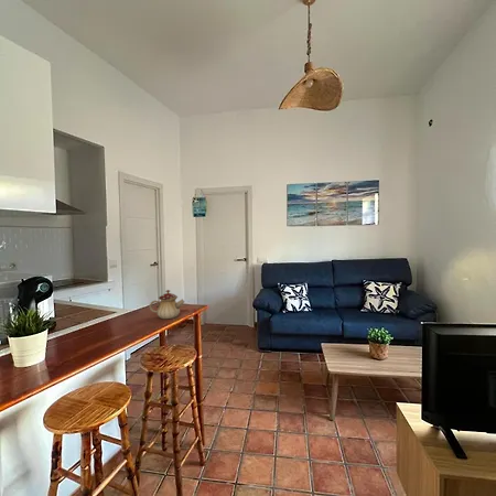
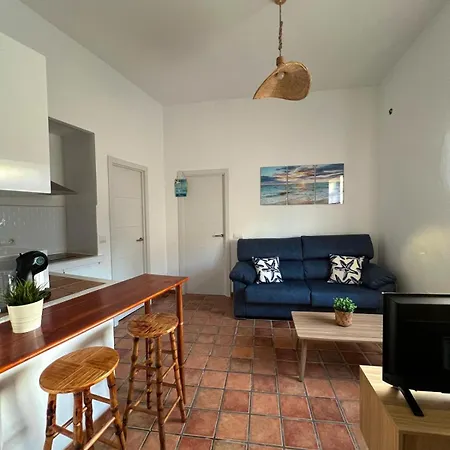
- teapot (166, 303)
